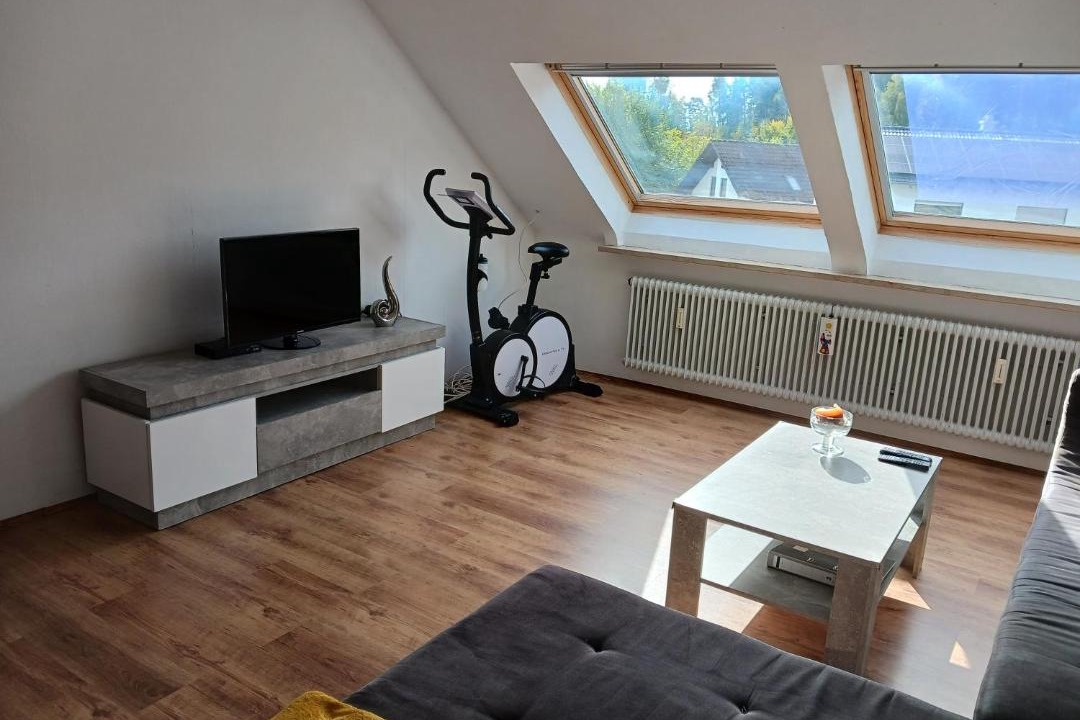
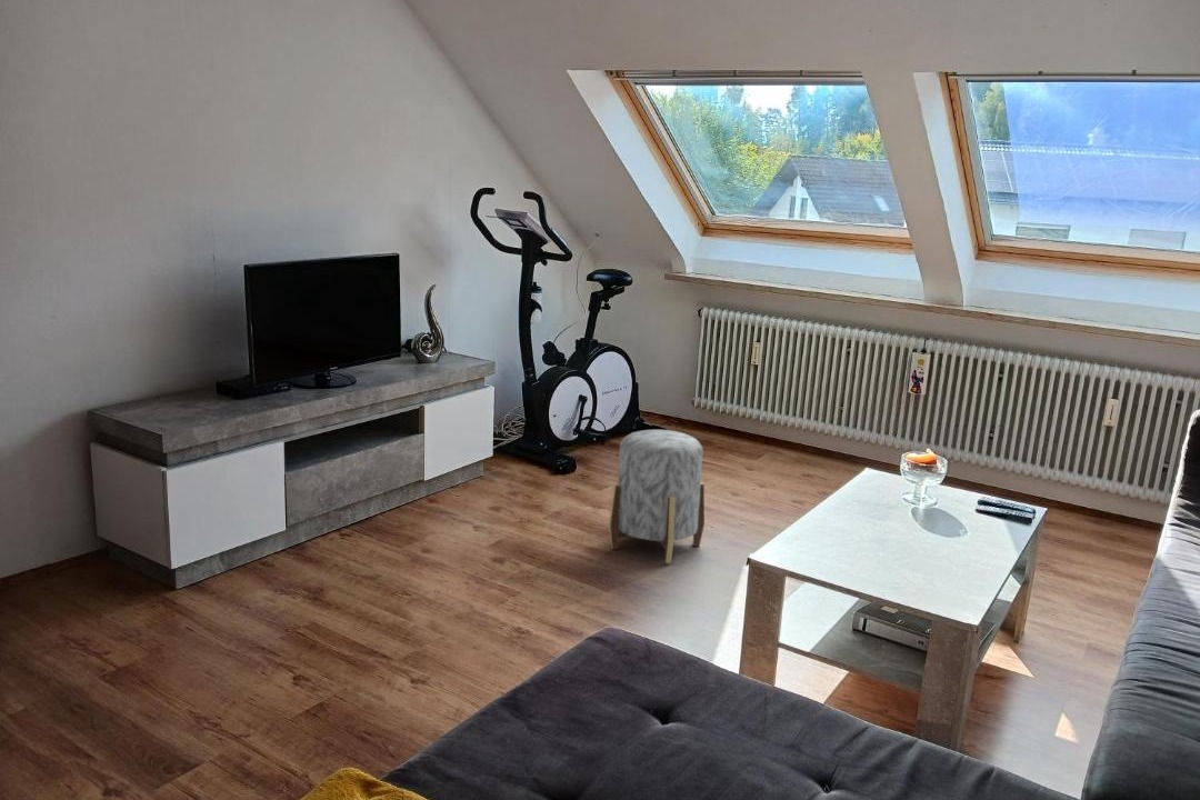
+ stool (658, 490)
